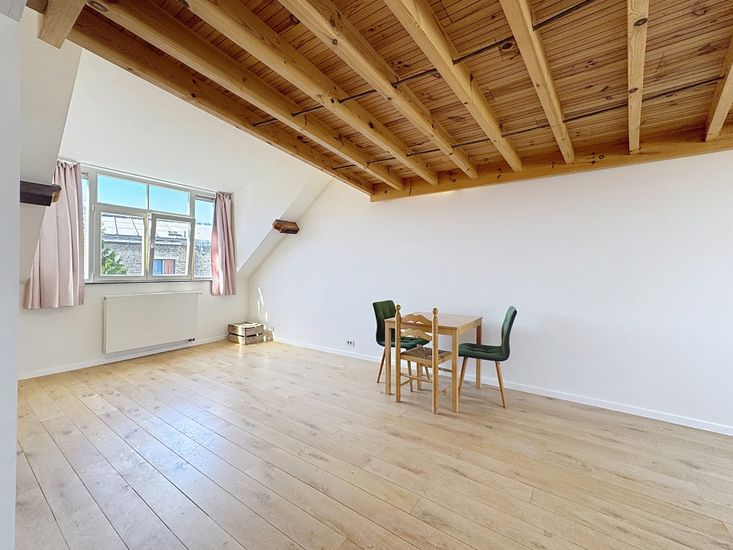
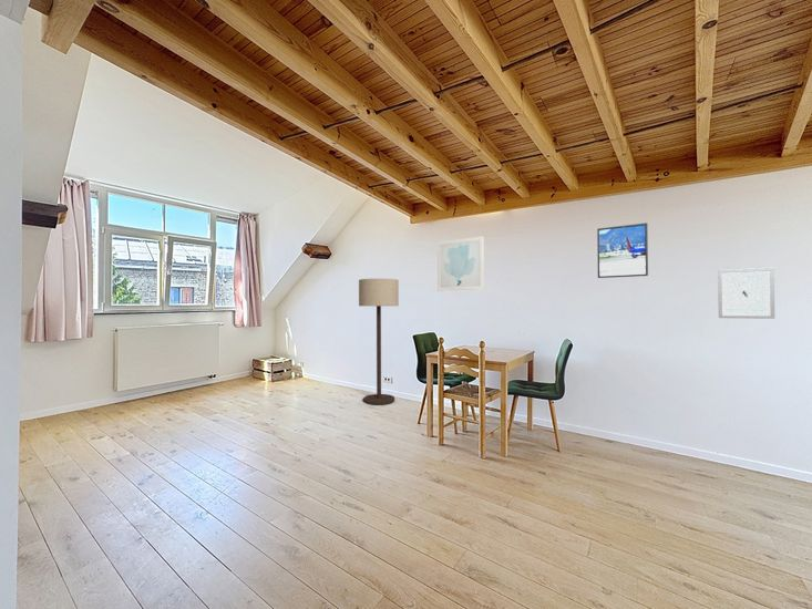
+ wall art (459, 265)
+ wall art (744, 293)
+ floor lamp (379, 340)
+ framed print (621, 251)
